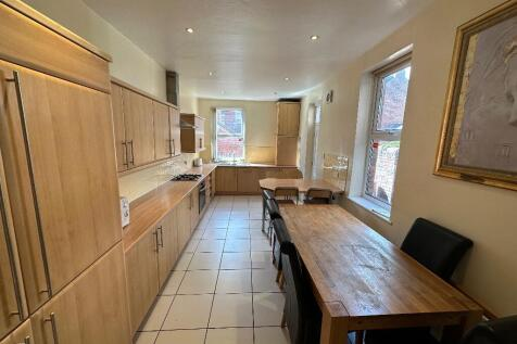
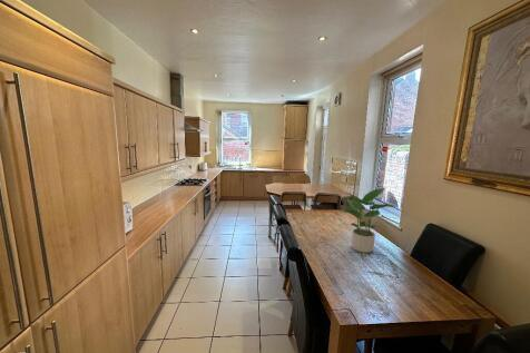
+ potted plant (360, 218)
